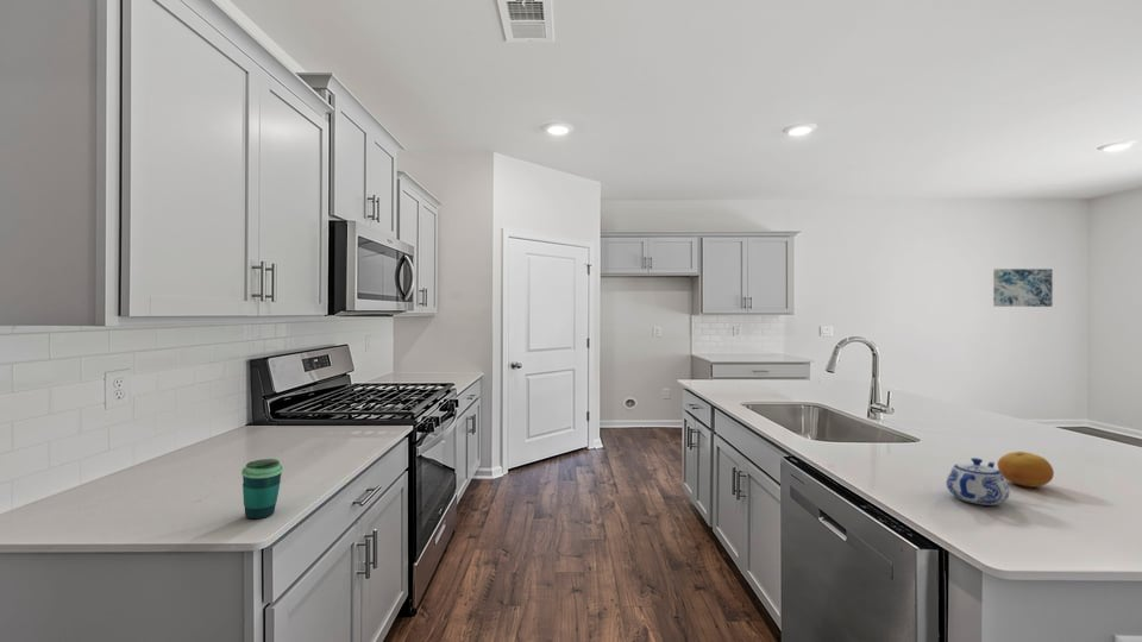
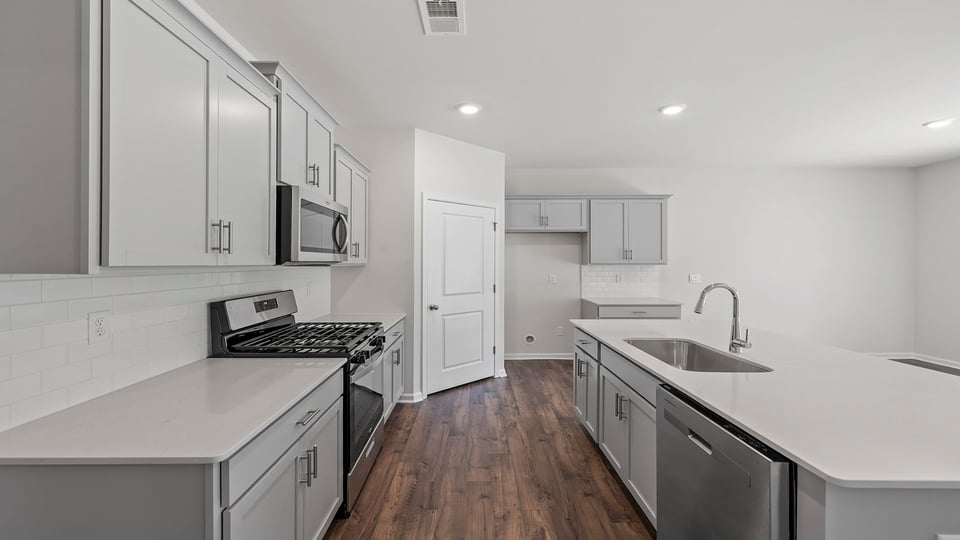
- teapot (978, 478)
- cup (262, 489)
- fruit (1024, 468)
- wall art (1022, 288)
